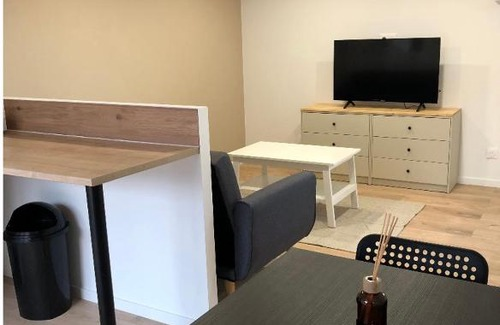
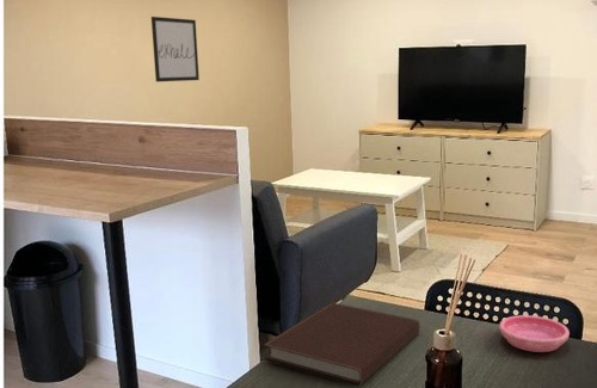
+ notebook (344, 339)
+ saucer (533, 334)
+ wall art (176, 49)
